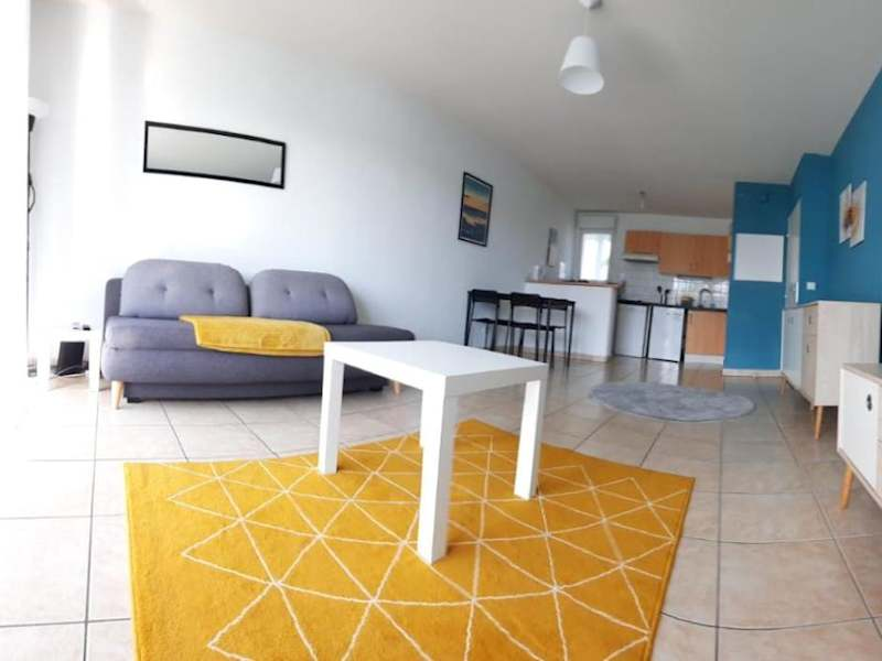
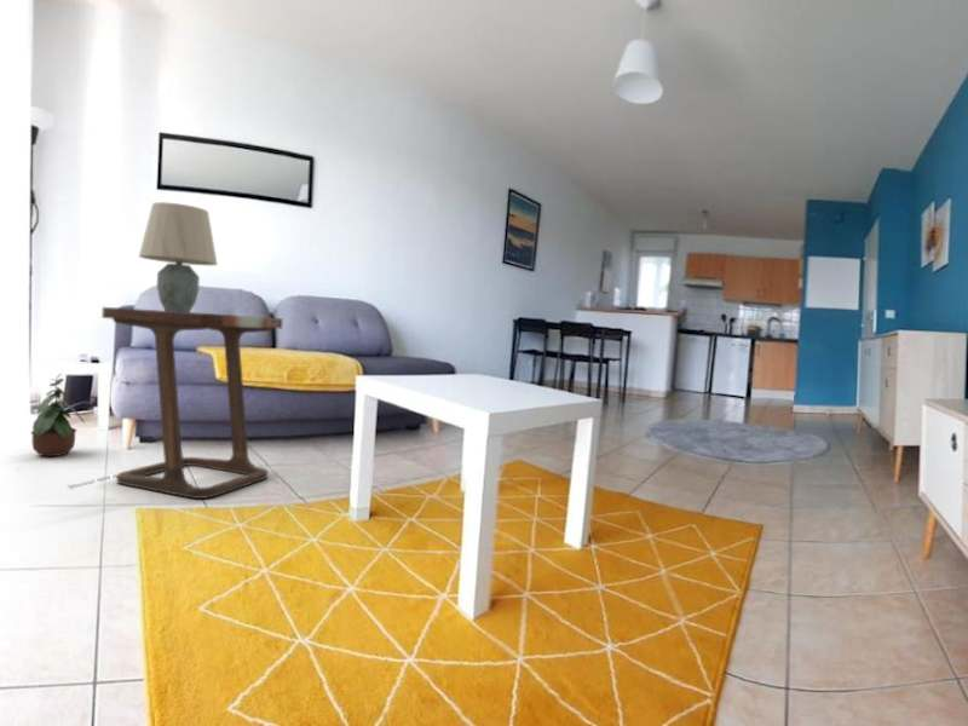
+ side table (177, 396)
+ potted plant (58, 413)
+ table lamp (179, 259)
